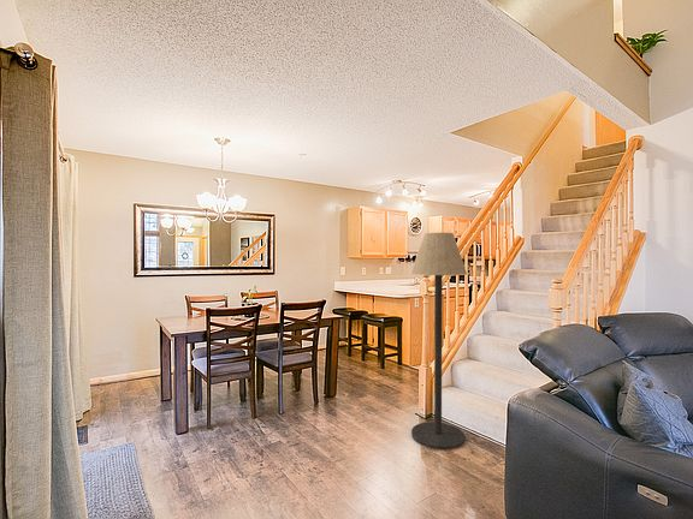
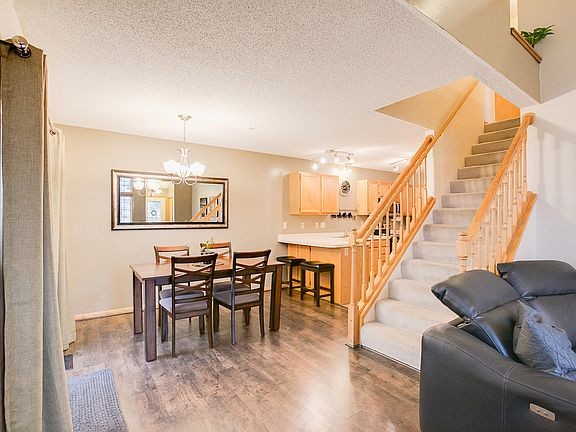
- floor lamp (438, 334)
